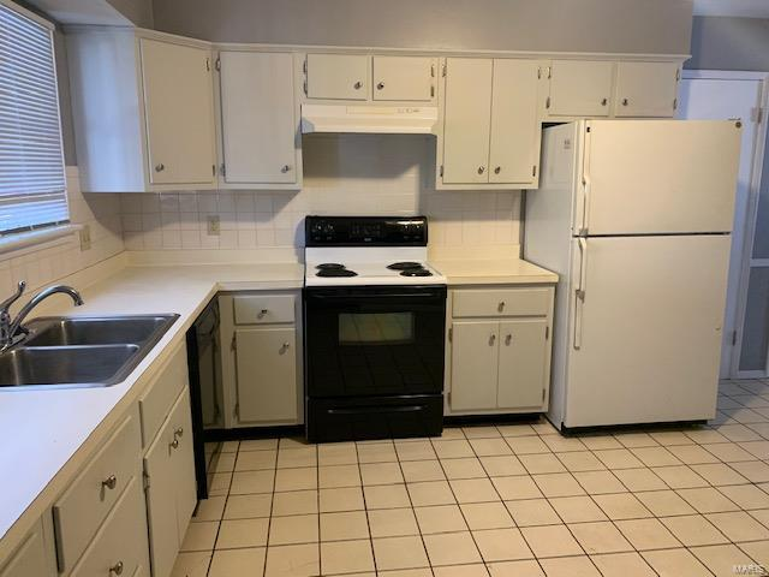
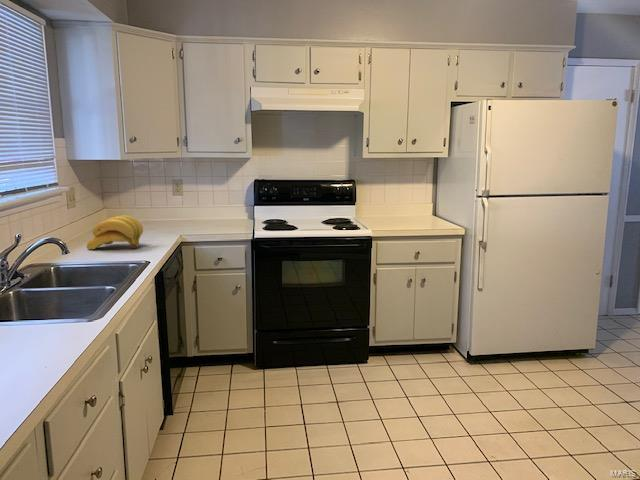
+ banana bunch (114, 232)
